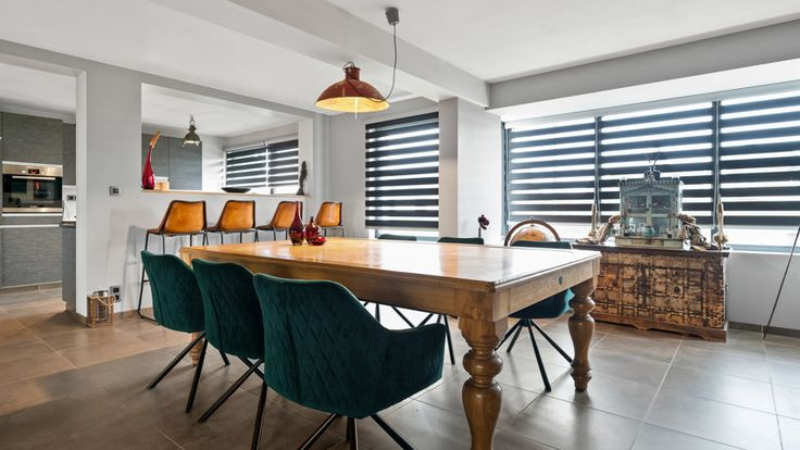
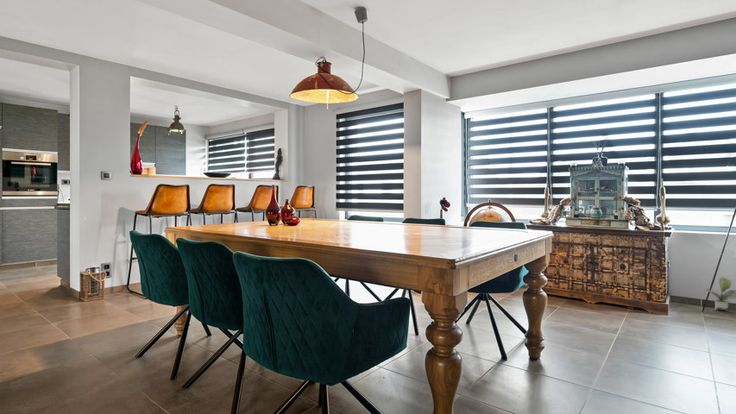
+ potted plant (721, 294)
